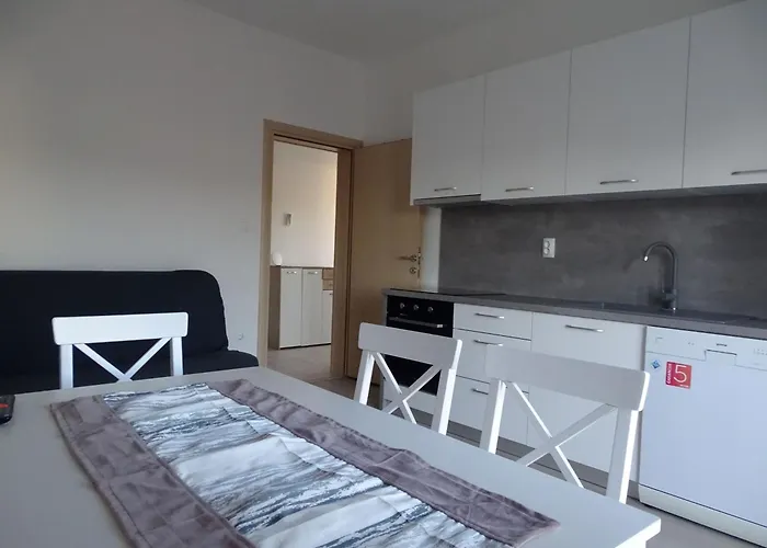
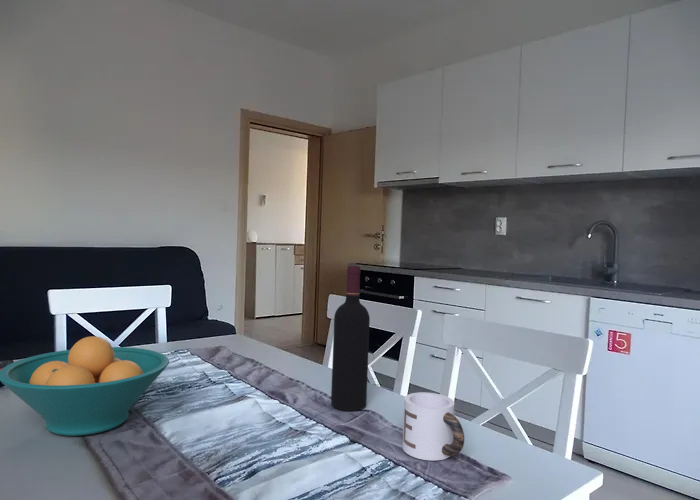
+ wine bottle (351, 335)
+ mug (435, 428)
+ fruit bowl (89, 380)
